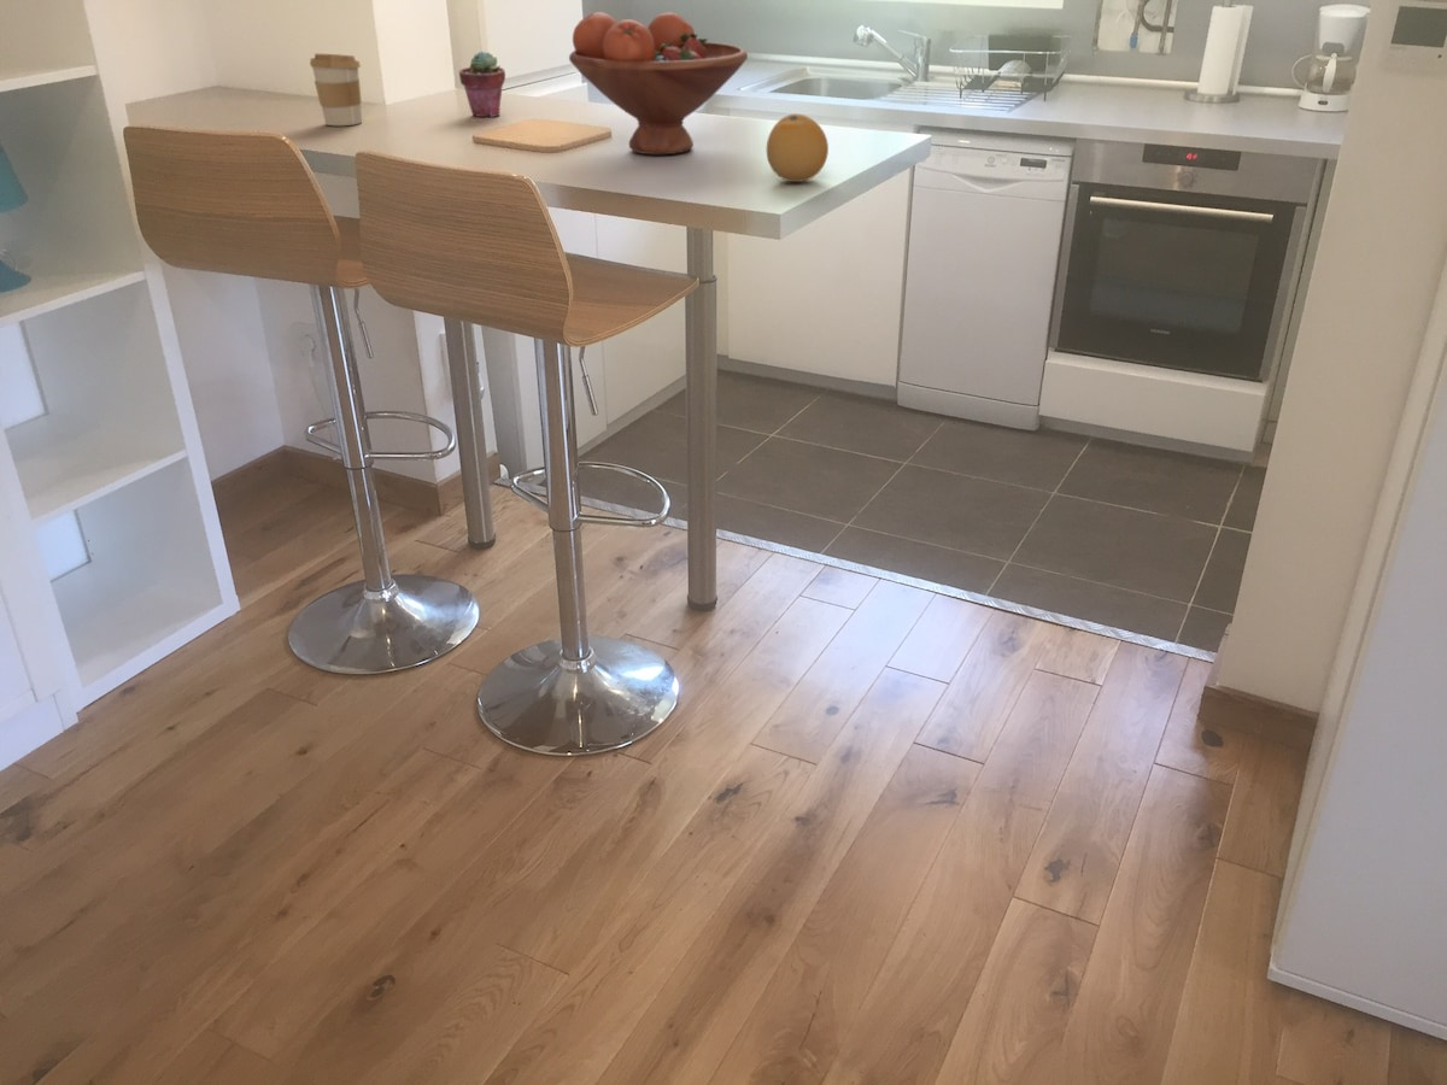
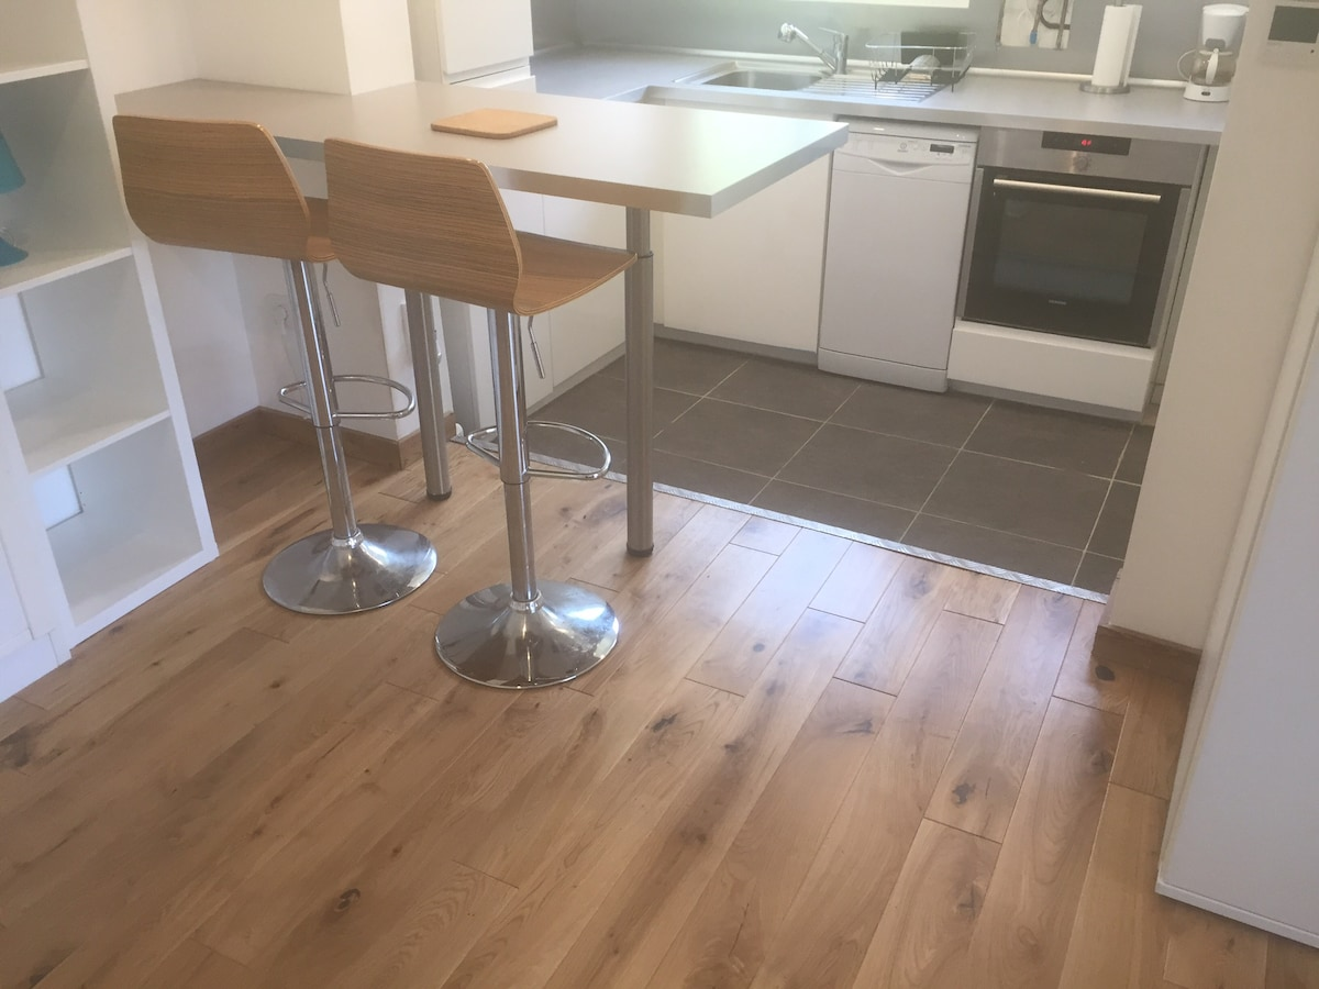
- coffee cup (338, 88)
- fruit (797, 147)
- fruit bowl (658, 82)
- potted succulent (482, 82)
